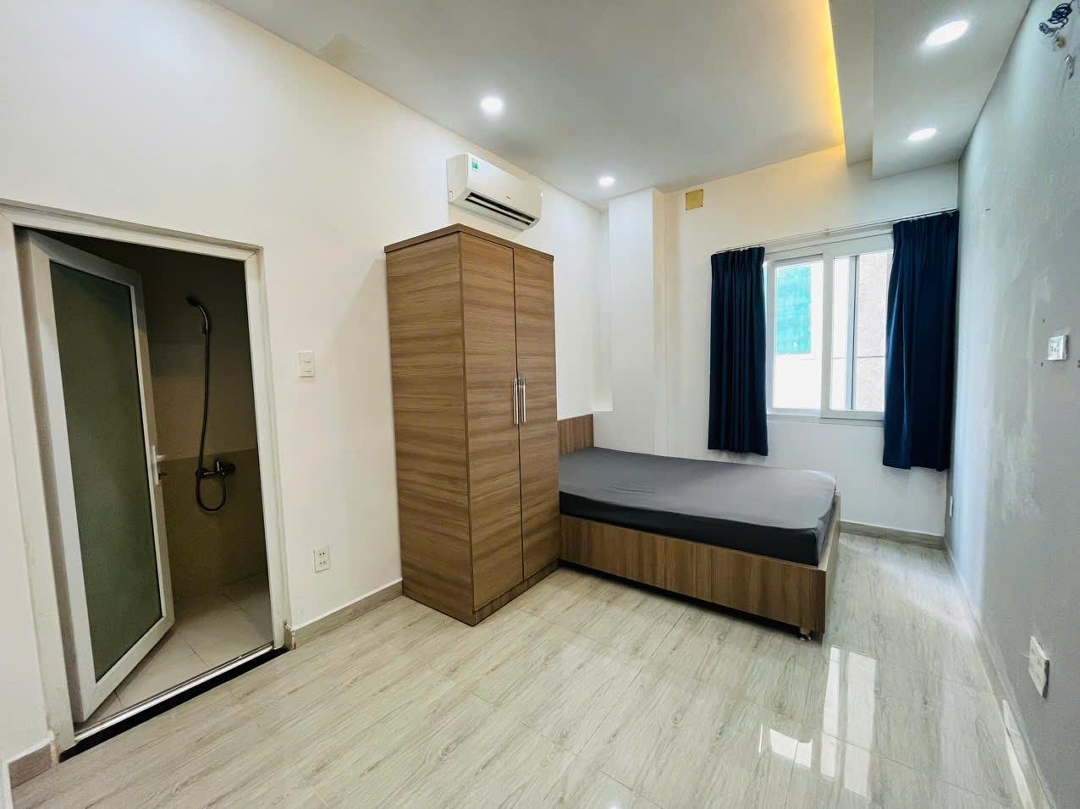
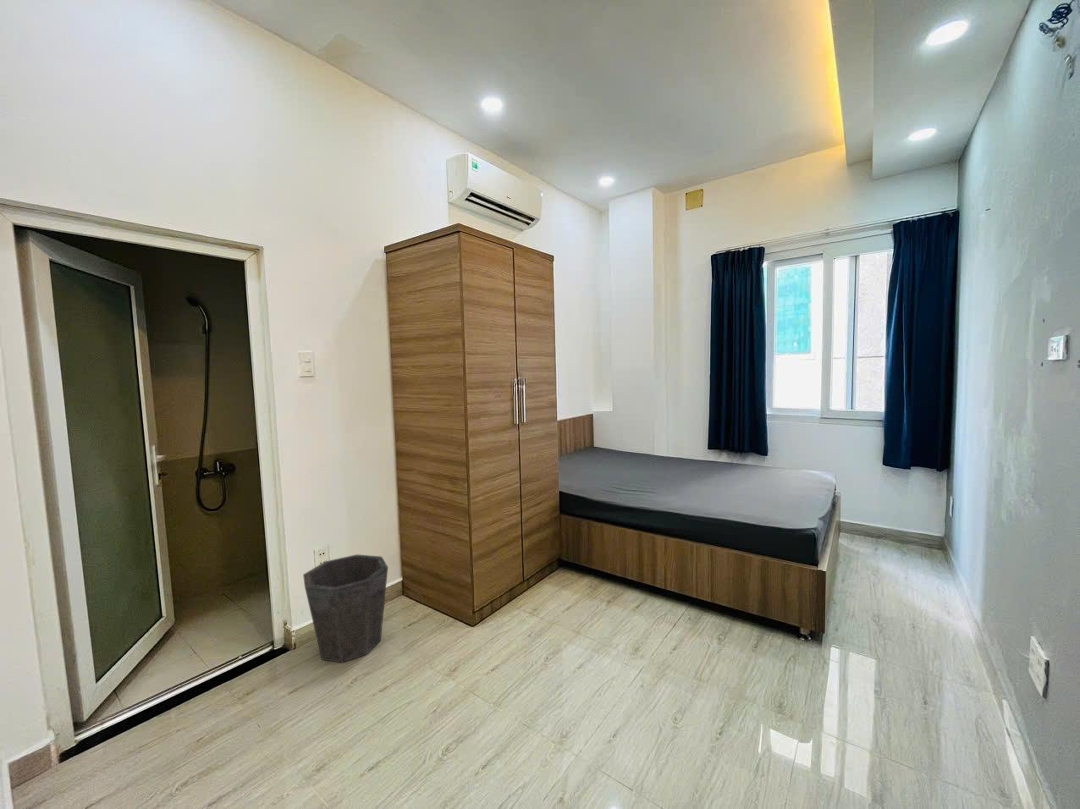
+ waste bin (348, 607)
